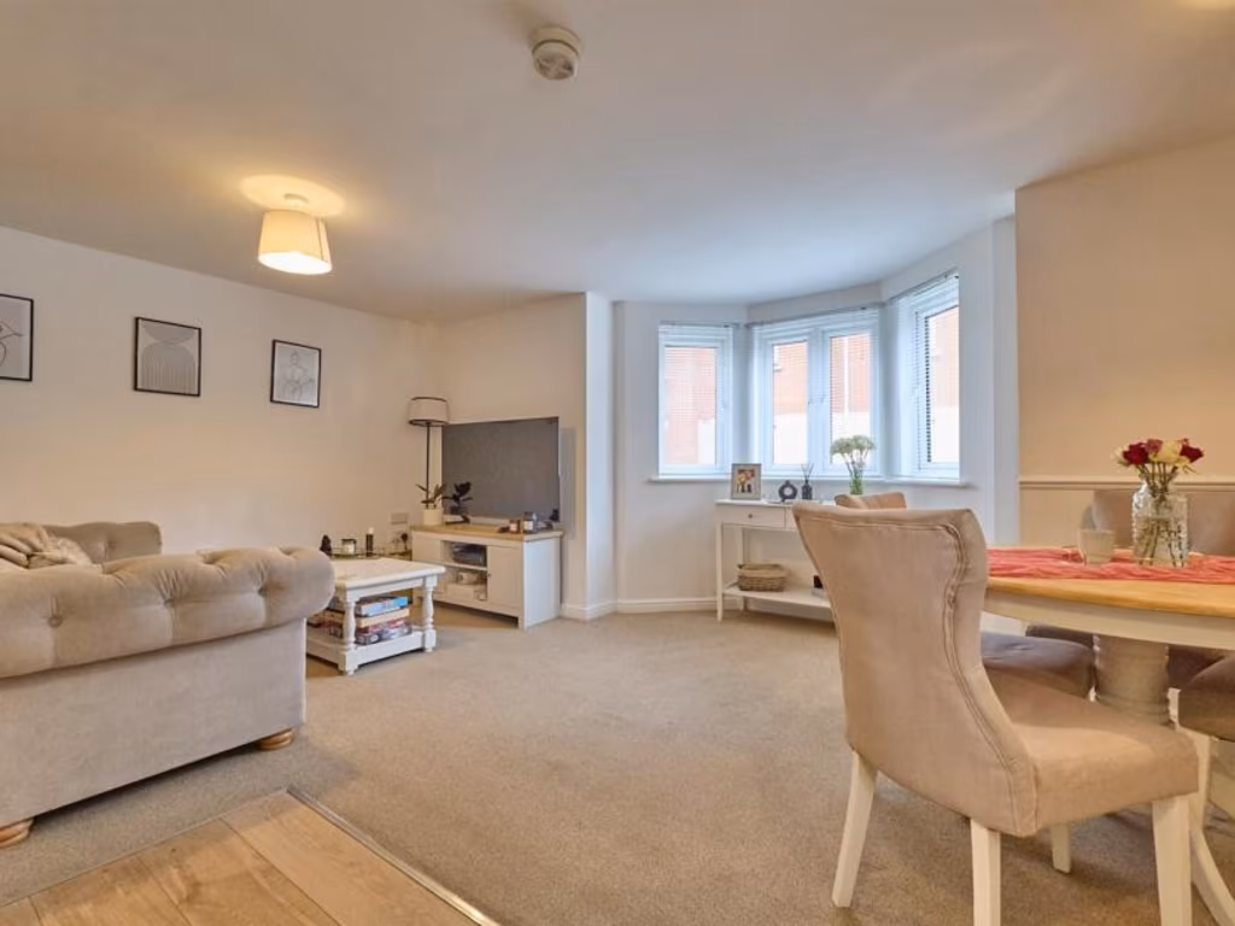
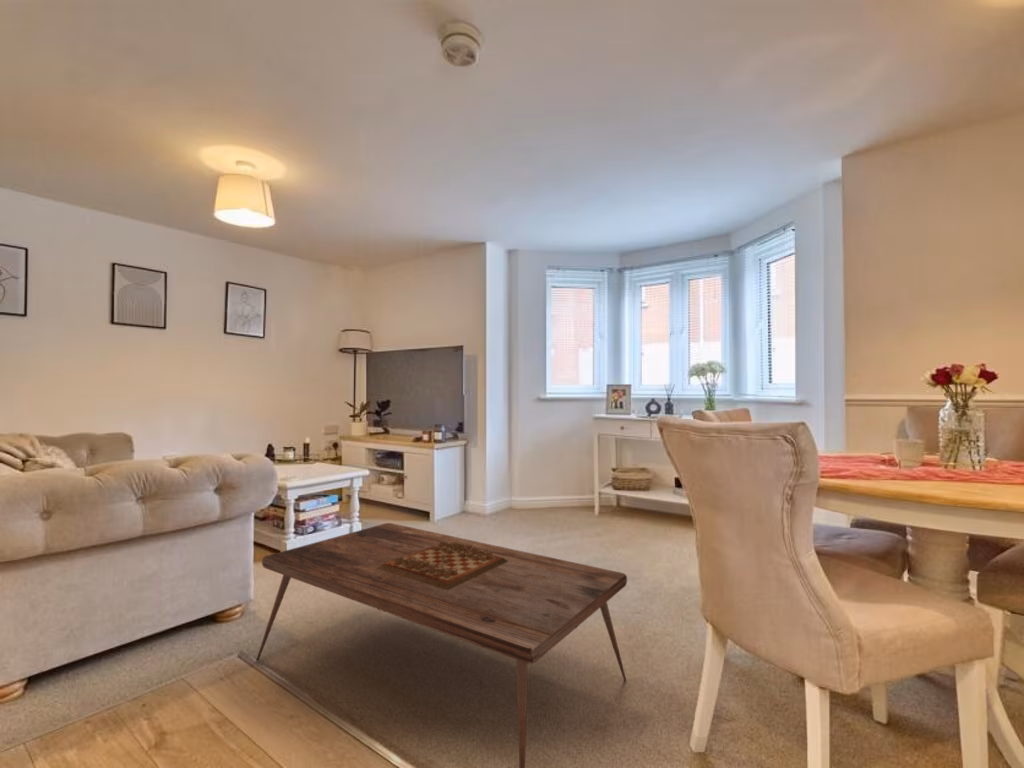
+ coffee table (435, 610)
